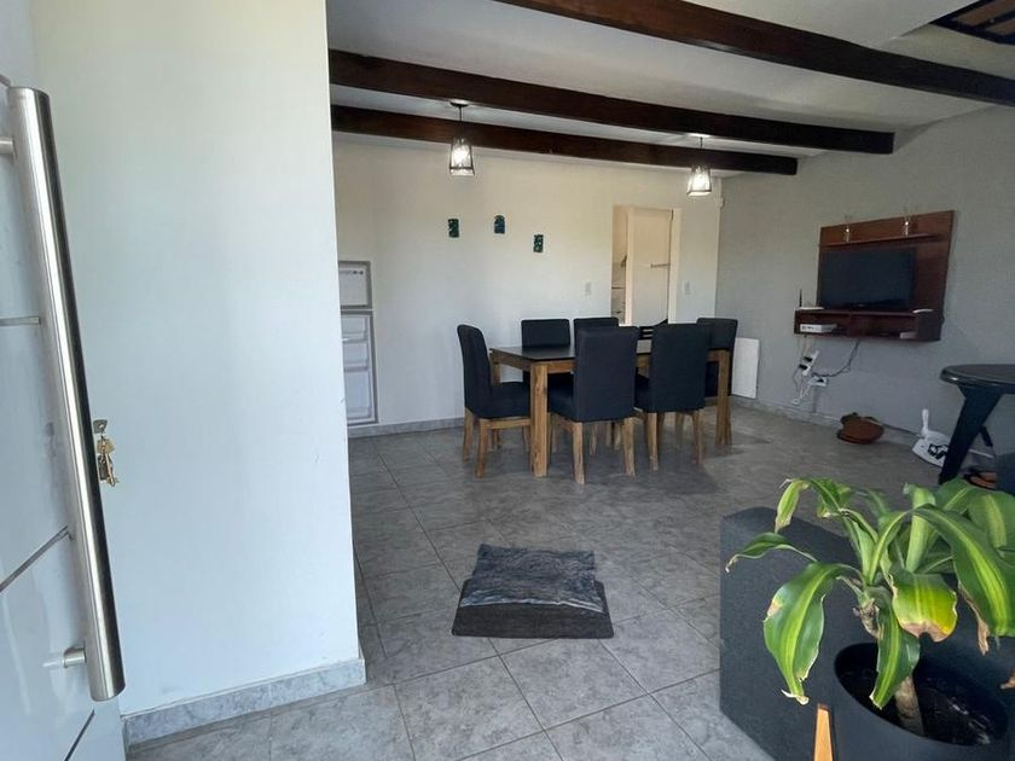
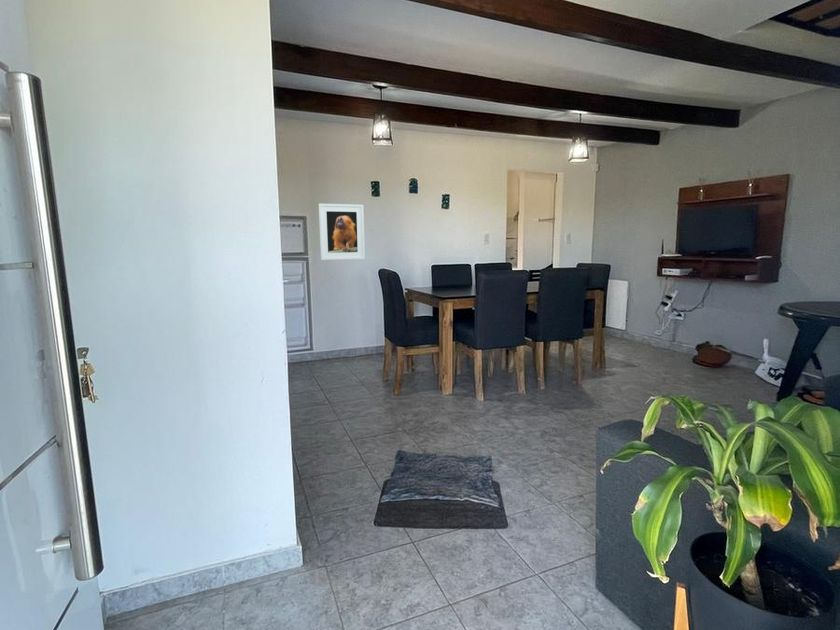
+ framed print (342, 232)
